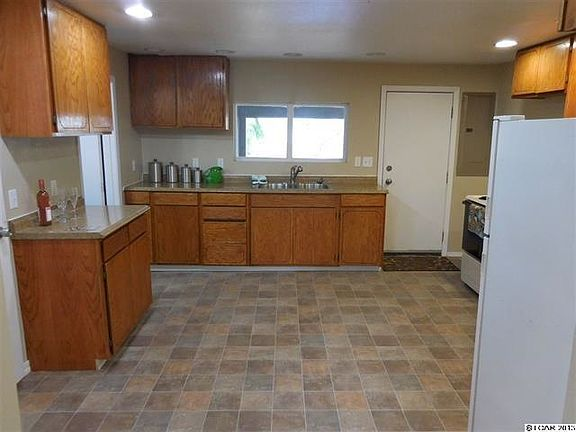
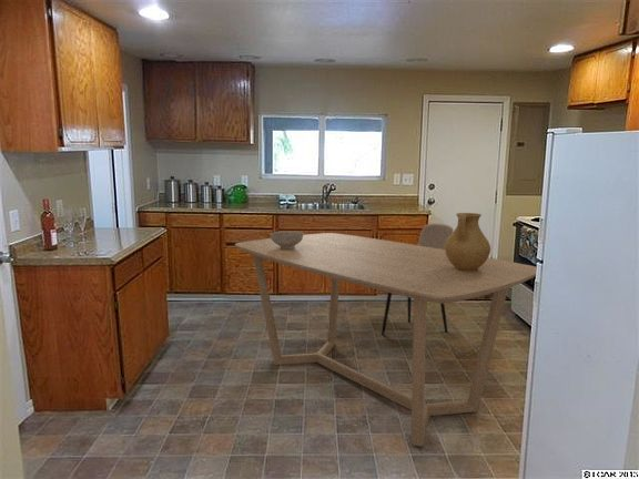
+ decorative bowl (286, 240)
+ dining table (336, 320)
+ dining chair (410, 297)
+ pitcher (467, 241)
